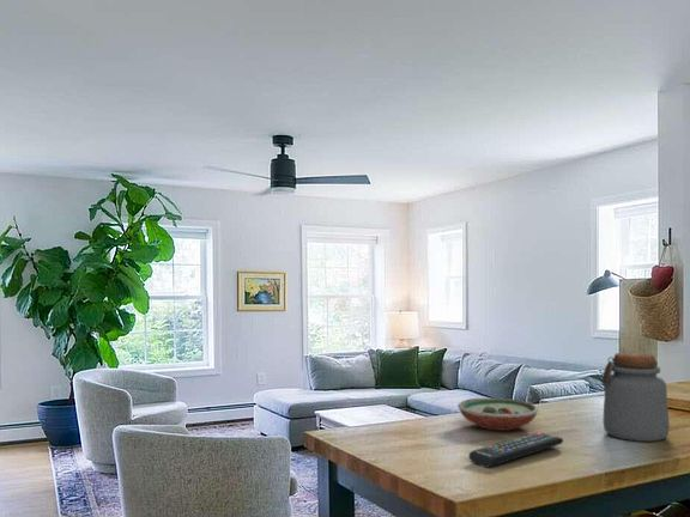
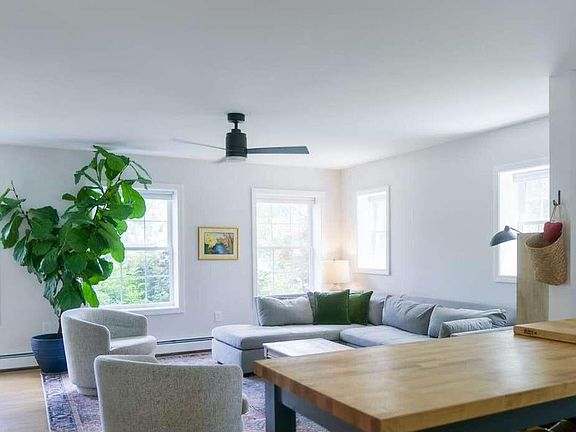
- remote control (518, 449)
- decorative bowl (497, 415)
- jar (634, 394)
